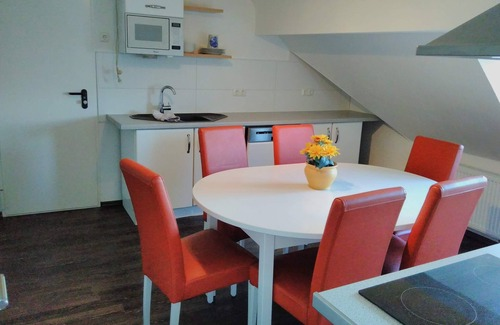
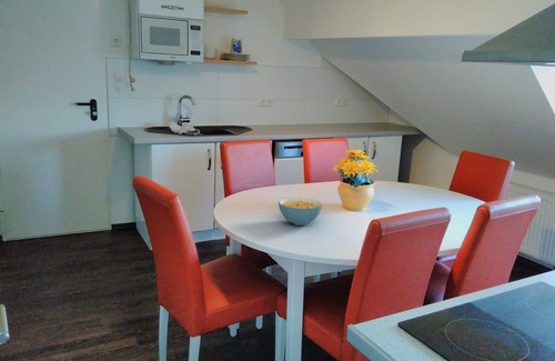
+ cereal bowl (300, 212)
